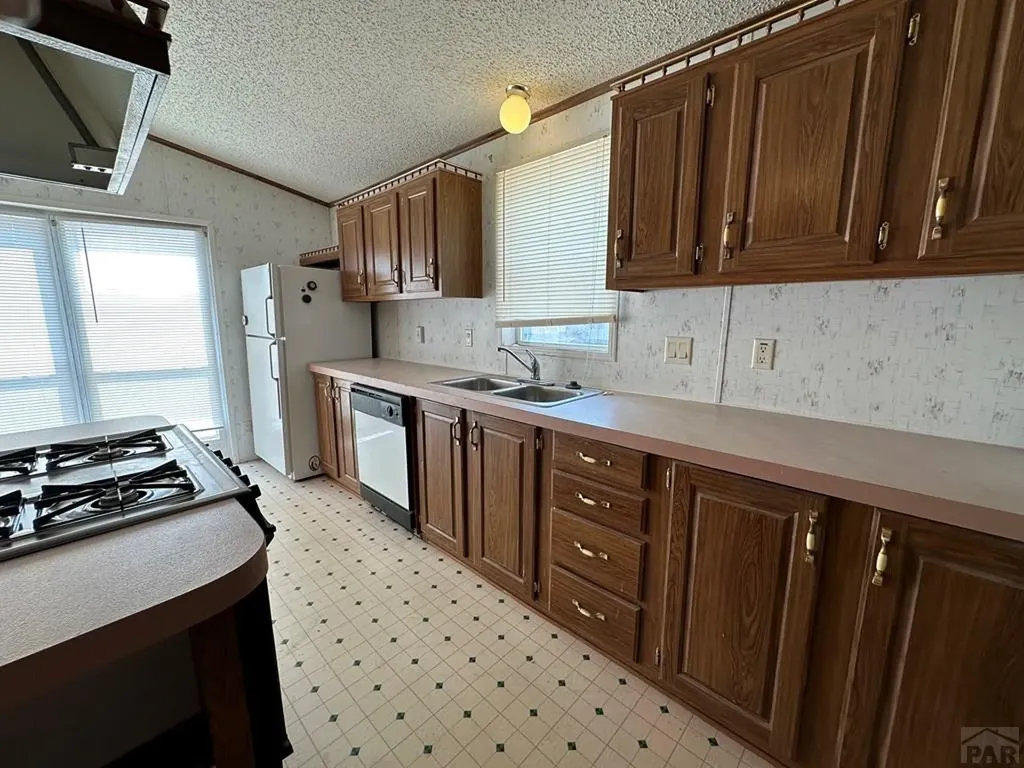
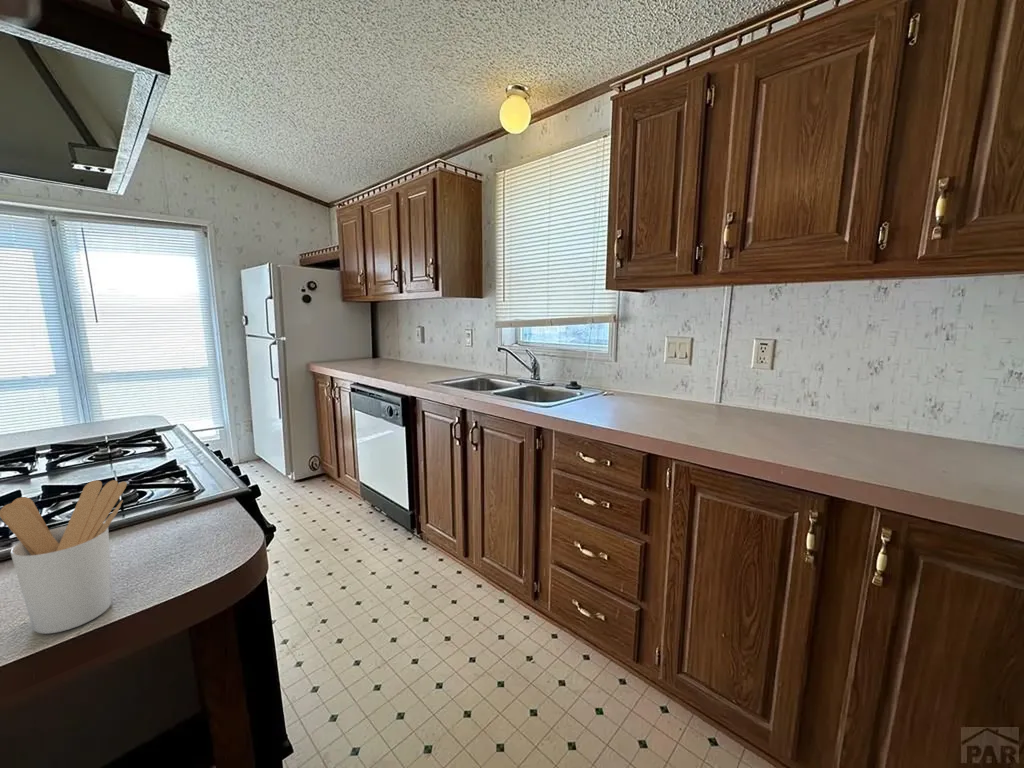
+ utensil holder (80, 548)
